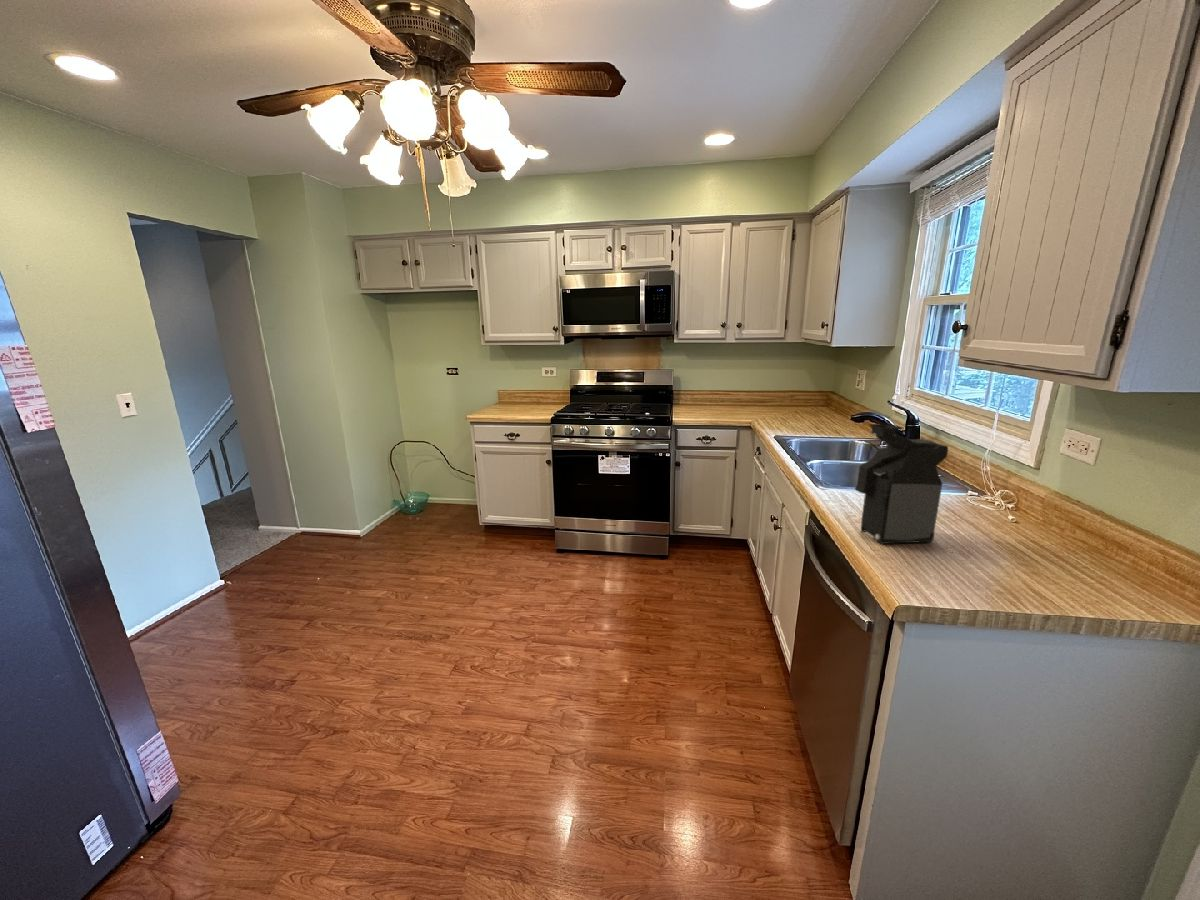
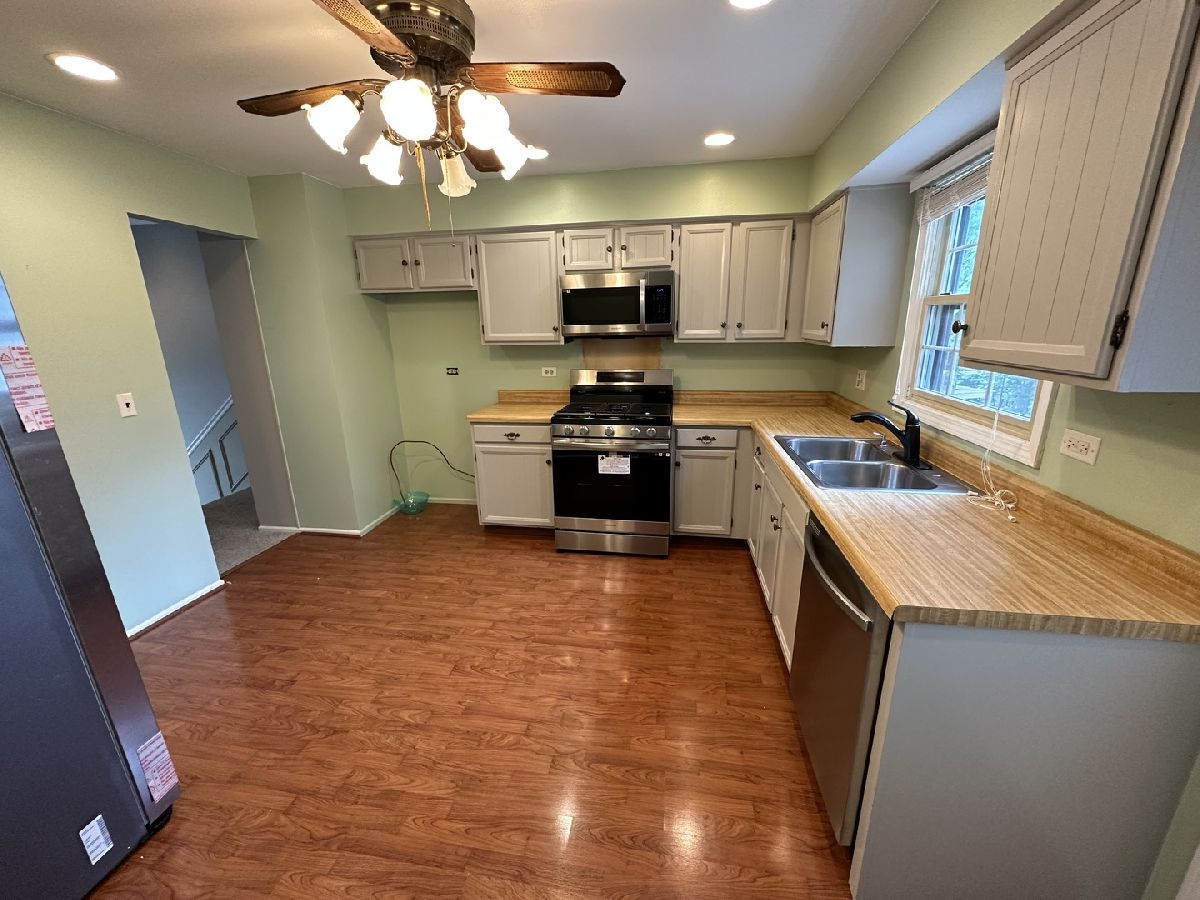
- coffee maker (899, 482)
